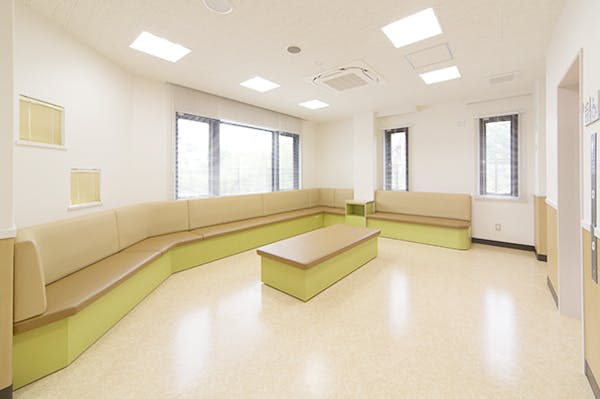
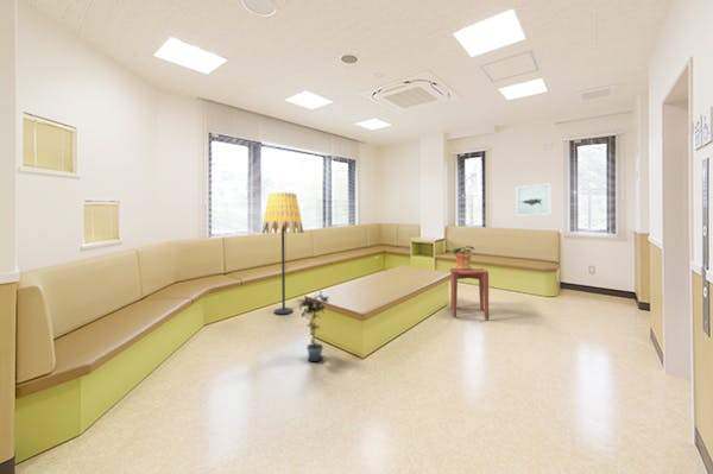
+ potted plant (314, 326)
+ wall art (532, 200)
+ potted plant (460, 258)
+ side table (479, 291)
+ floor lamp (283, 253)
